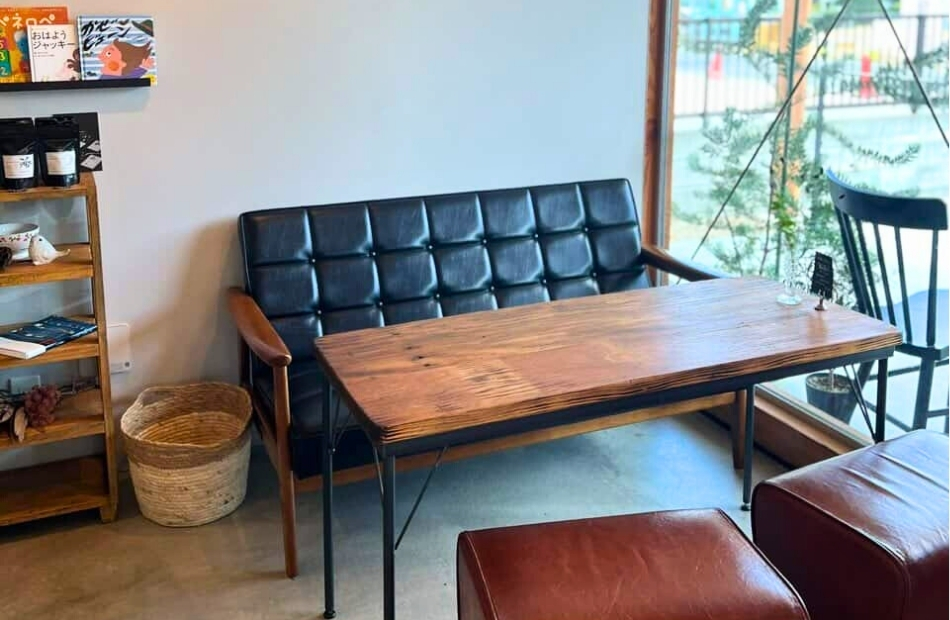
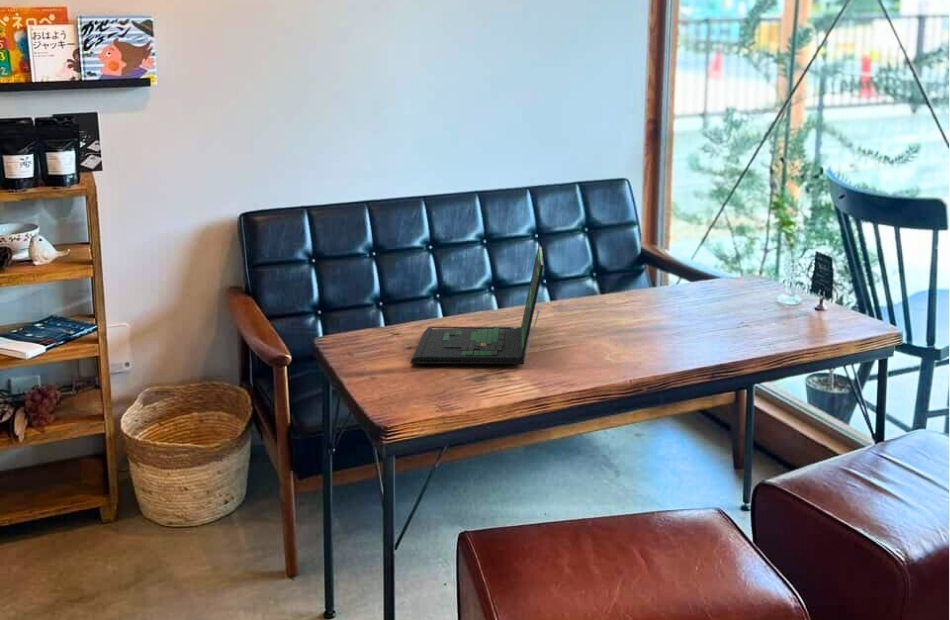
+ laptop (478, 327)
